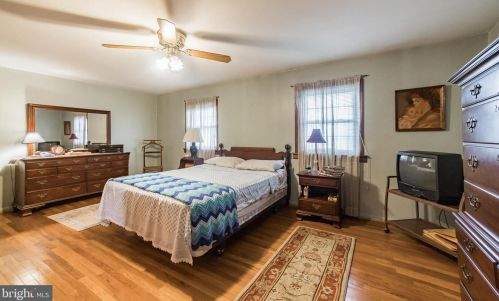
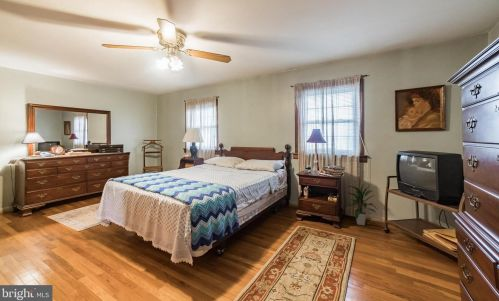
+ indoor plant (359, 203)
